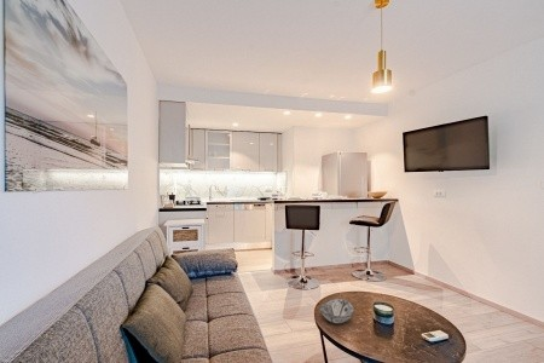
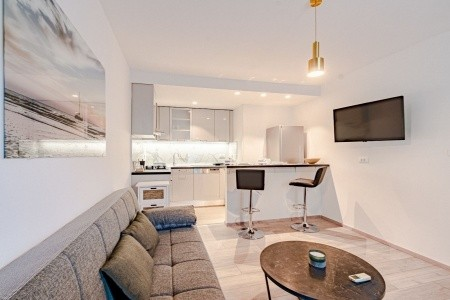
- decorative bowl (336, 312)
